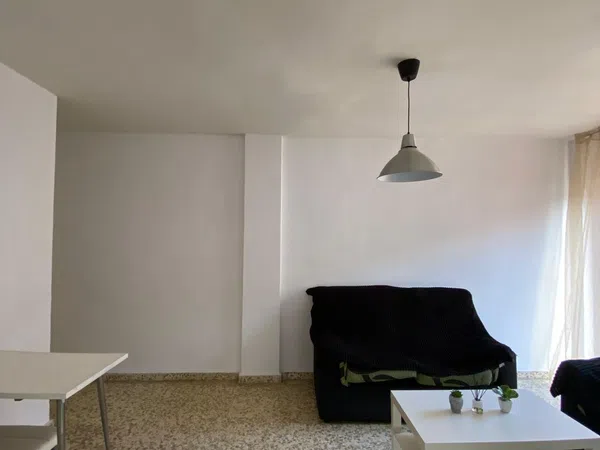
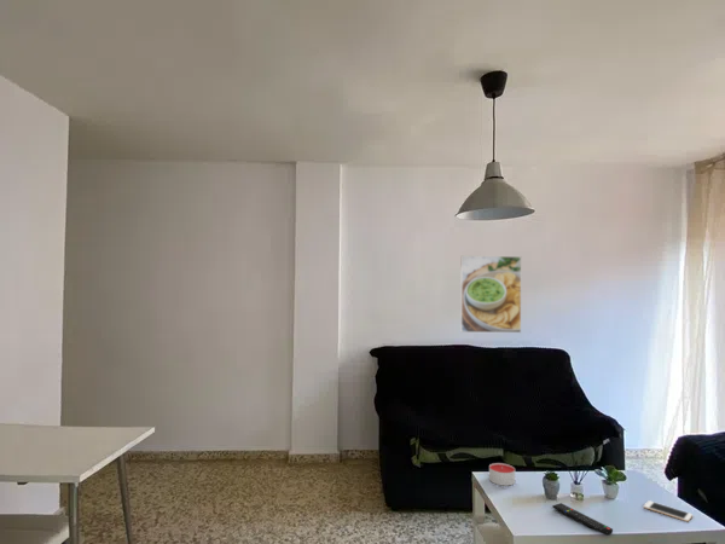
+ cell phone (667, 510)
+ candle (501, 473)
+ remote control (581, 519)
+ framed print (491, 294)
